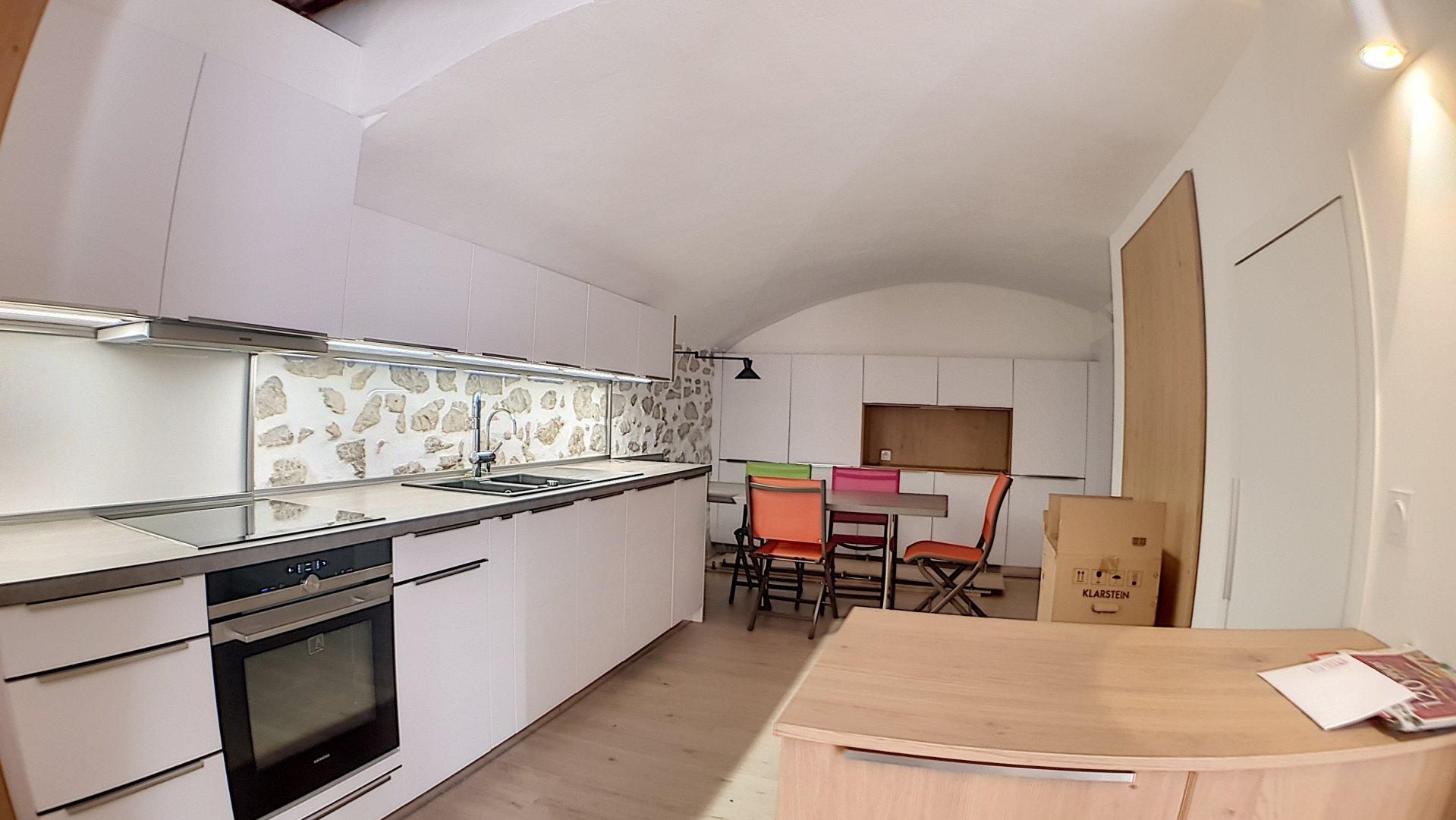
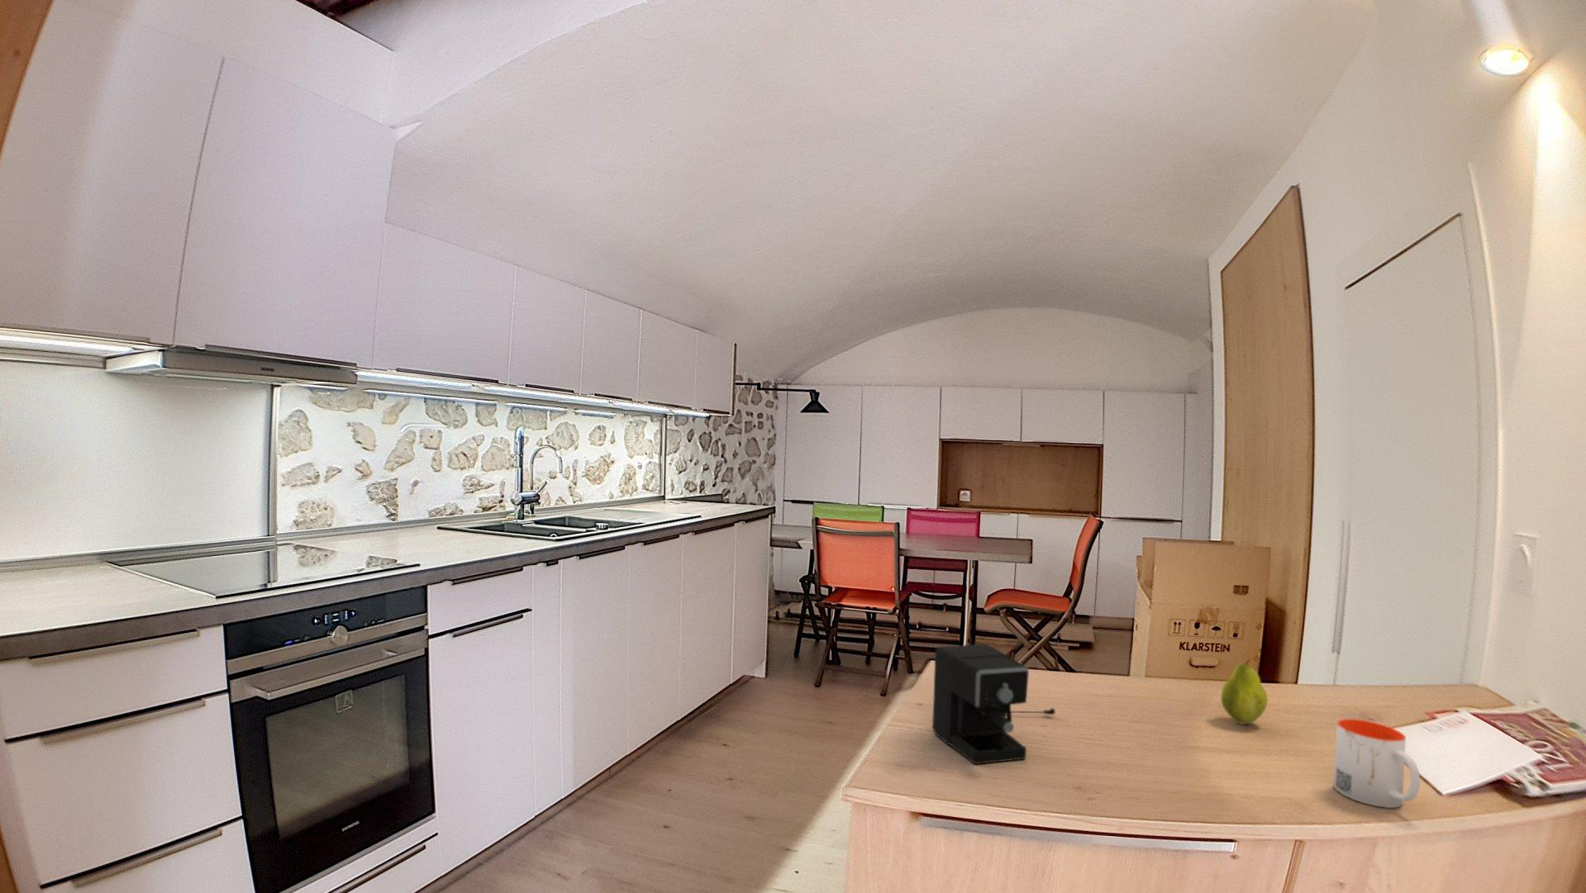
+ fruit (1245, 693)
+ mug (1379, 767)
+ coffee maker (1018, 695)
